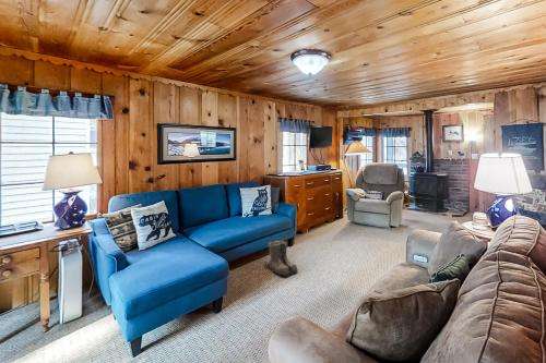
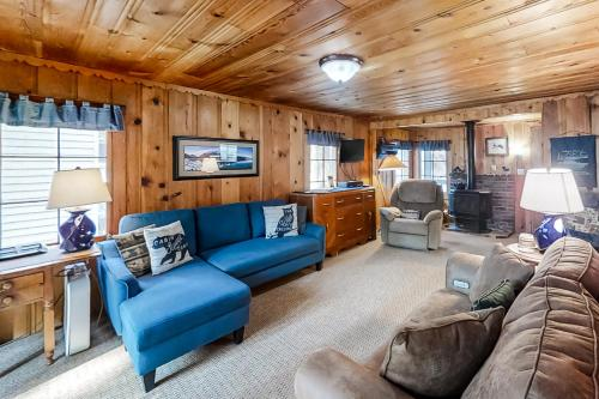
- boots (282, 256)
